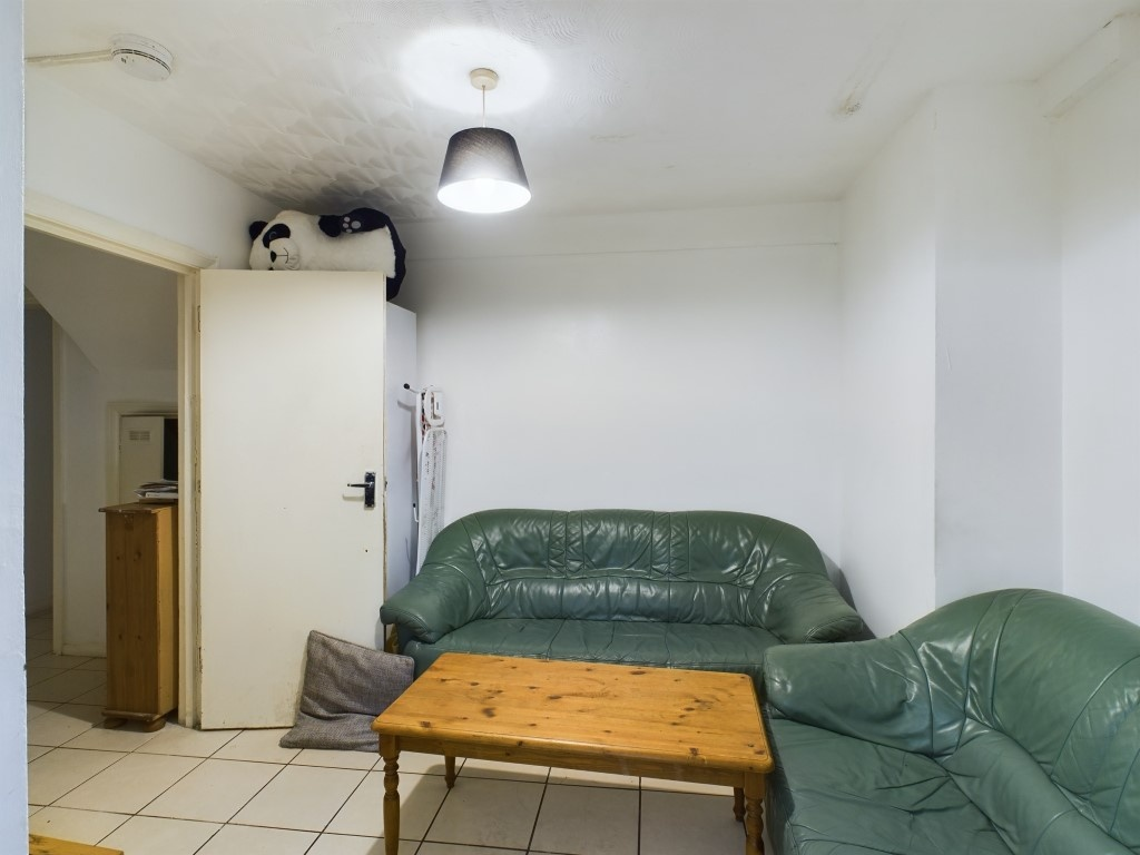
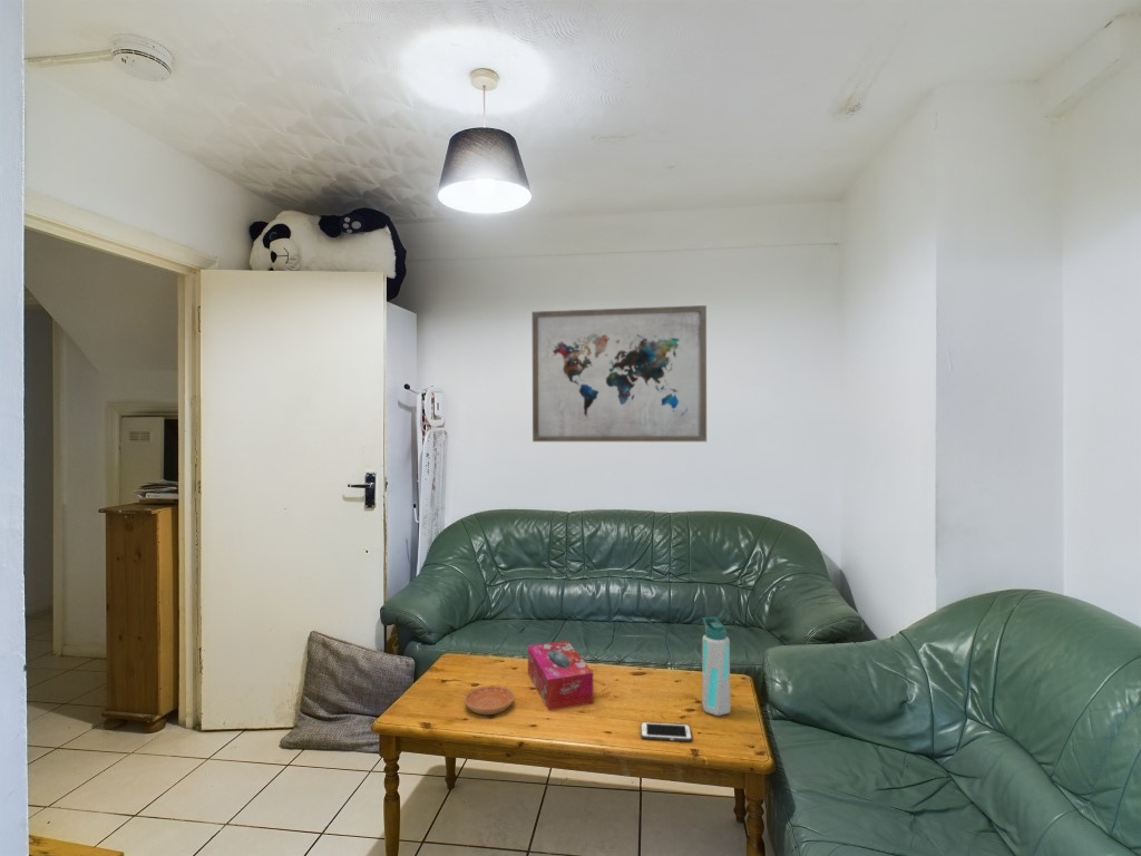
+ cell phone (665, 731)
+ water bottle (714, 665)
+ wall art (617, 374)
+ tissue box (558, 672)
+ saucer (489, 700)
